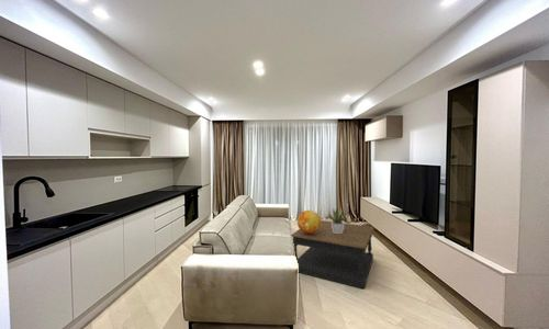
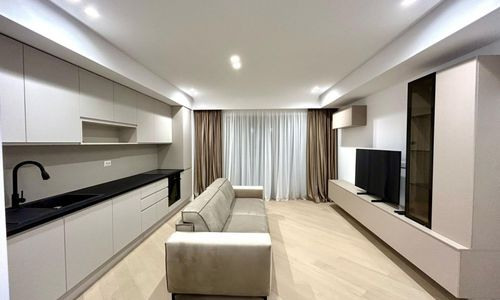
- coffee table (334, 247)
- decorative sphere (309, 222)
- potted plant (338, 218)
